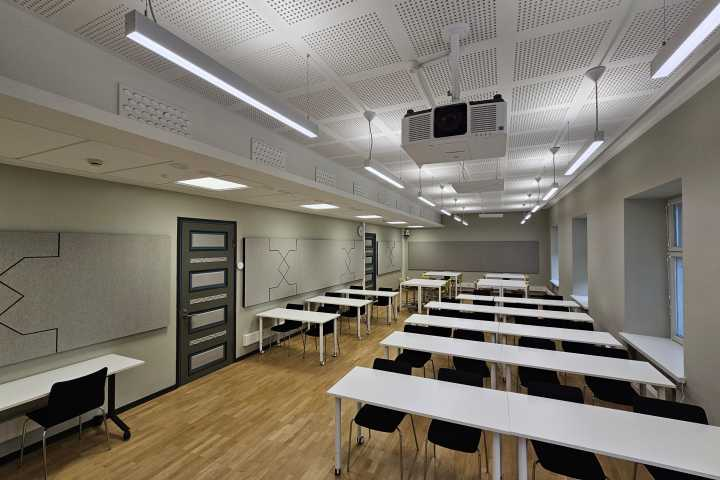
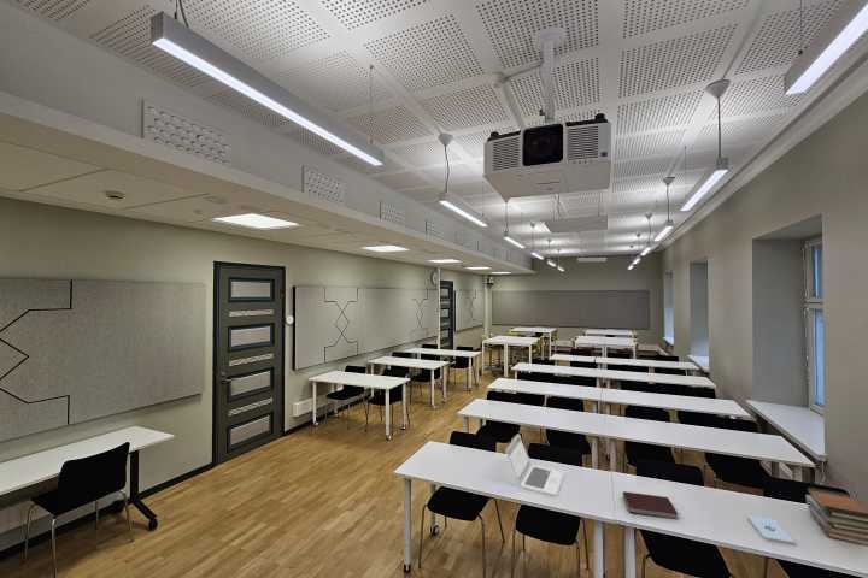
+ notebook (649, 505)
+ book stack (838, 514)
+ laptop (534, 465)
+ notepad (769, 529)
